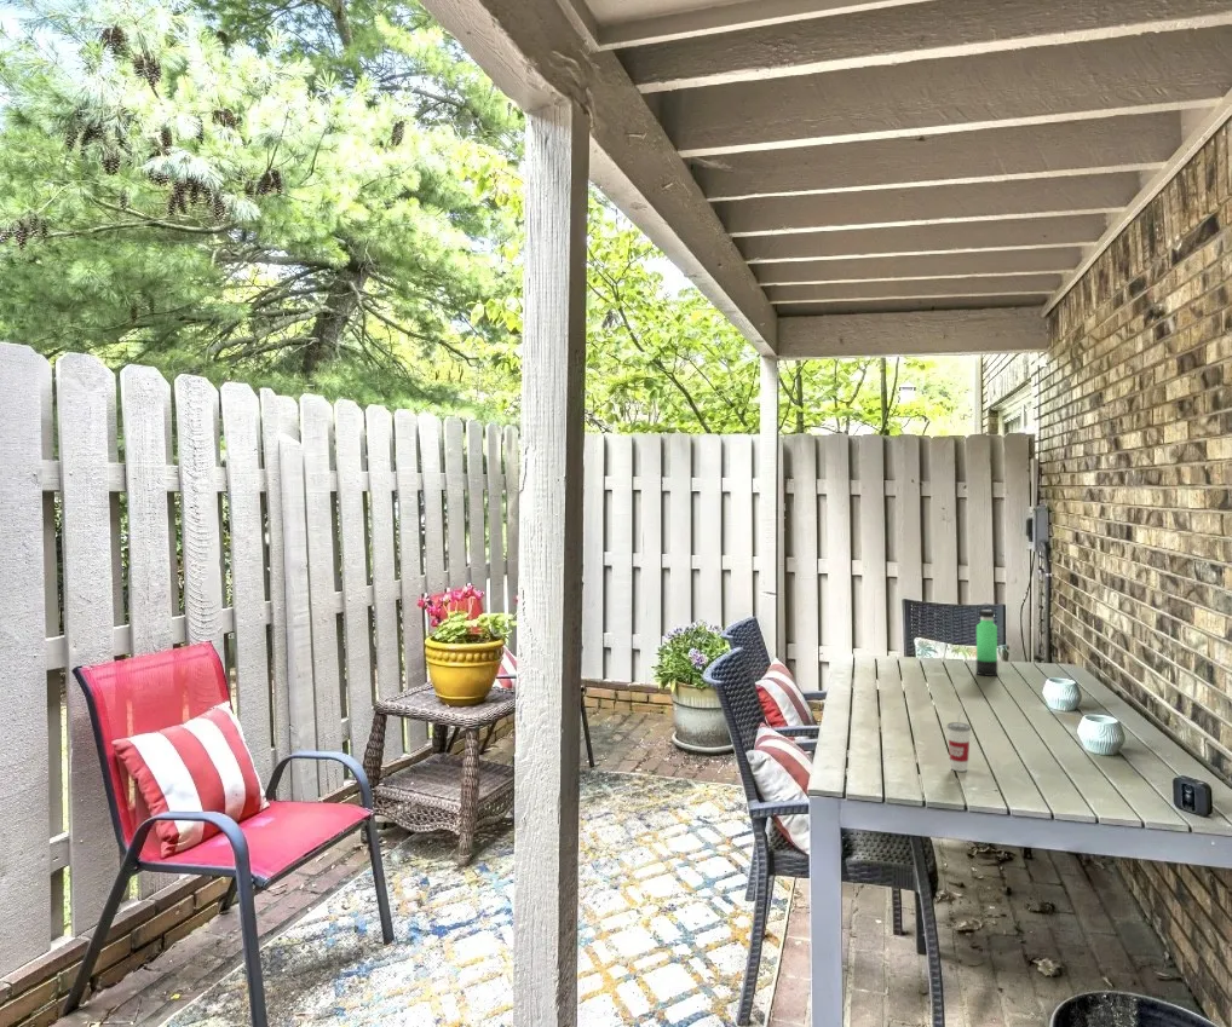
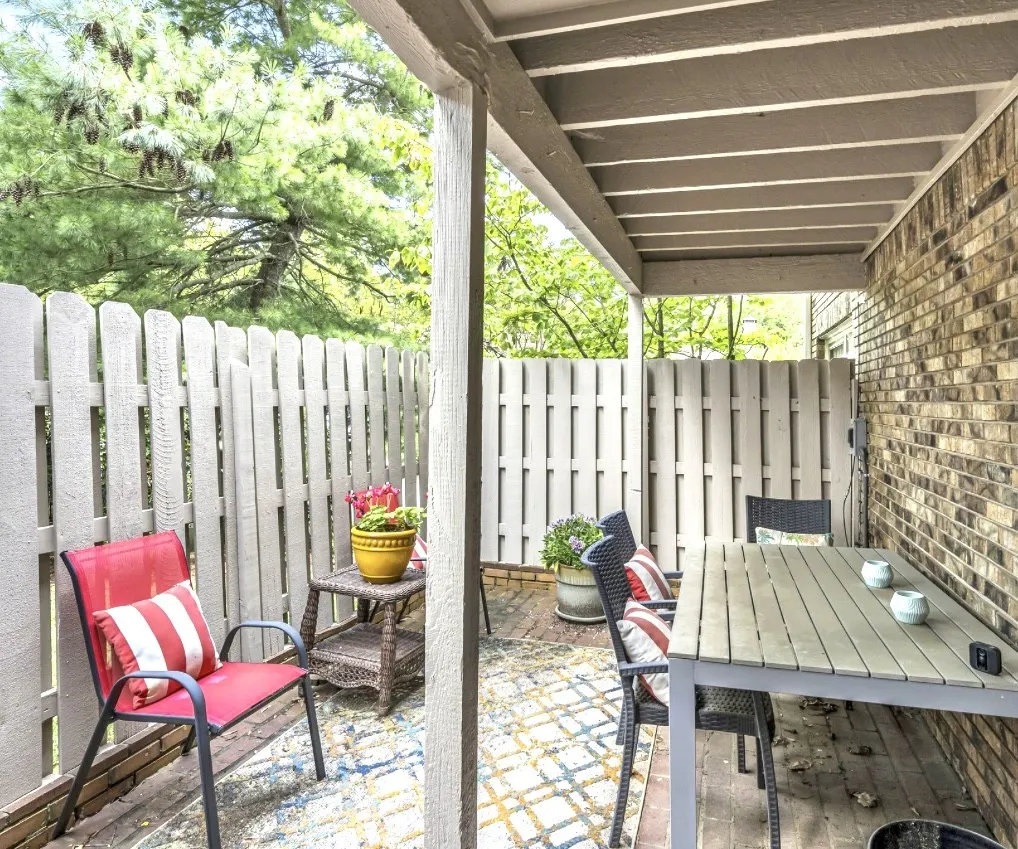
- thermos bottle (986, 637)
- cup (958, 739)
